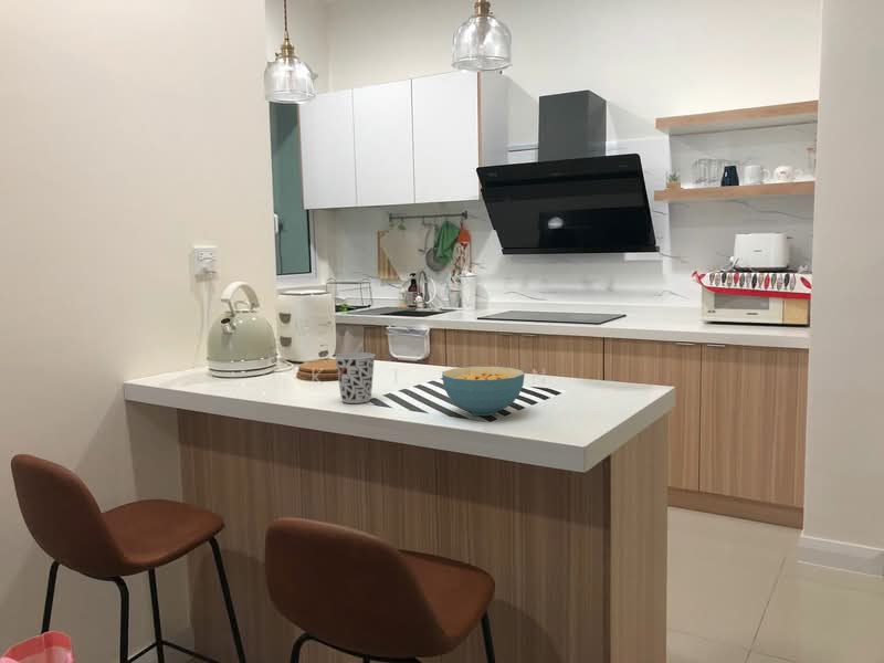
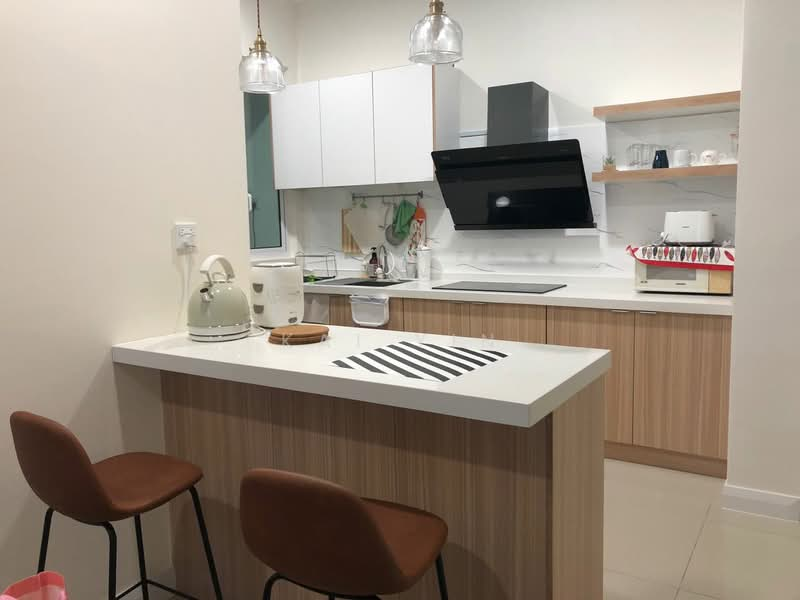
- cereal bowl (483, 392)
- cup (355, 378)
